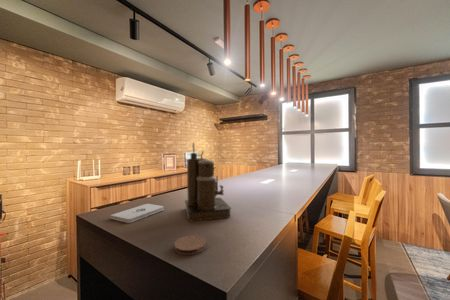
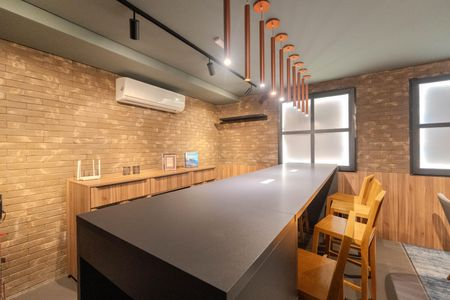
- coffee maker (206, 177)
- coaster (190, 244)
- notepad (139, 212)
